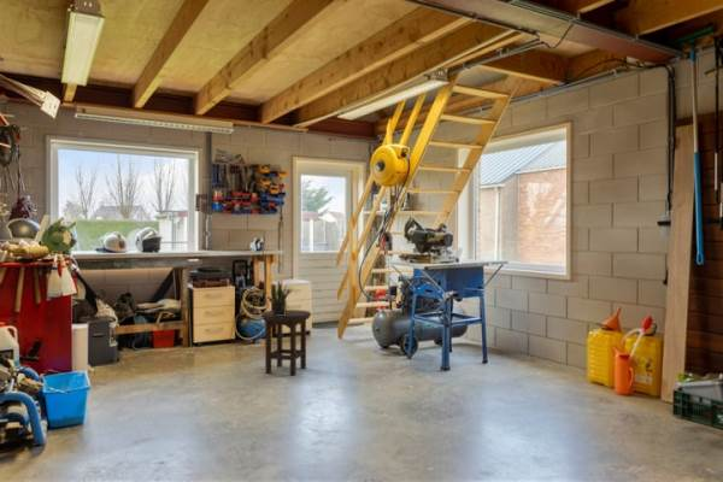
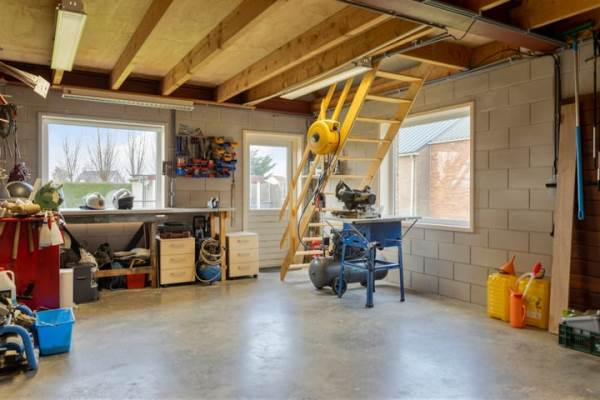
- potted plant (281, 296)
- stool (281, 341)
